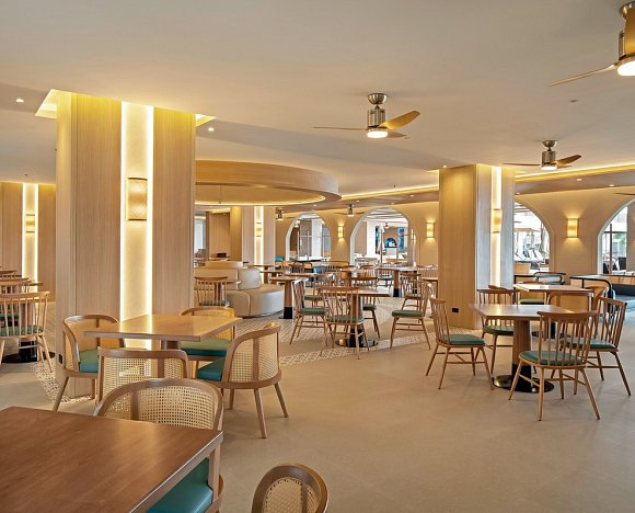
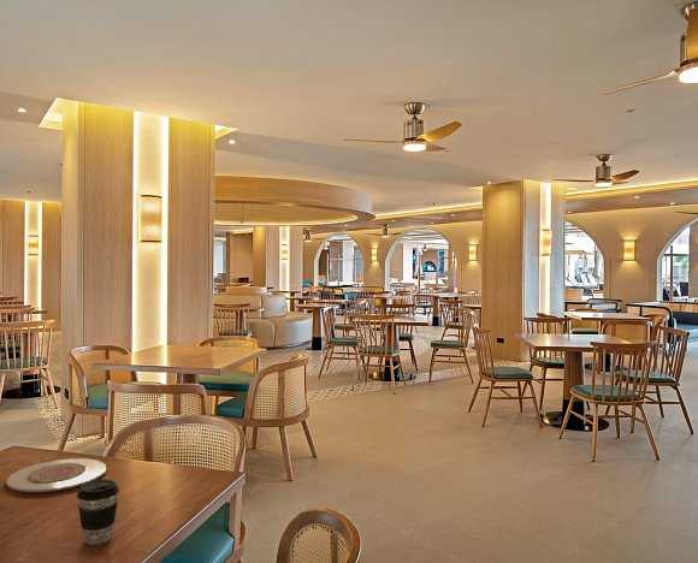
+ plate (58, 473)
+ coffee cup (97, 511)
